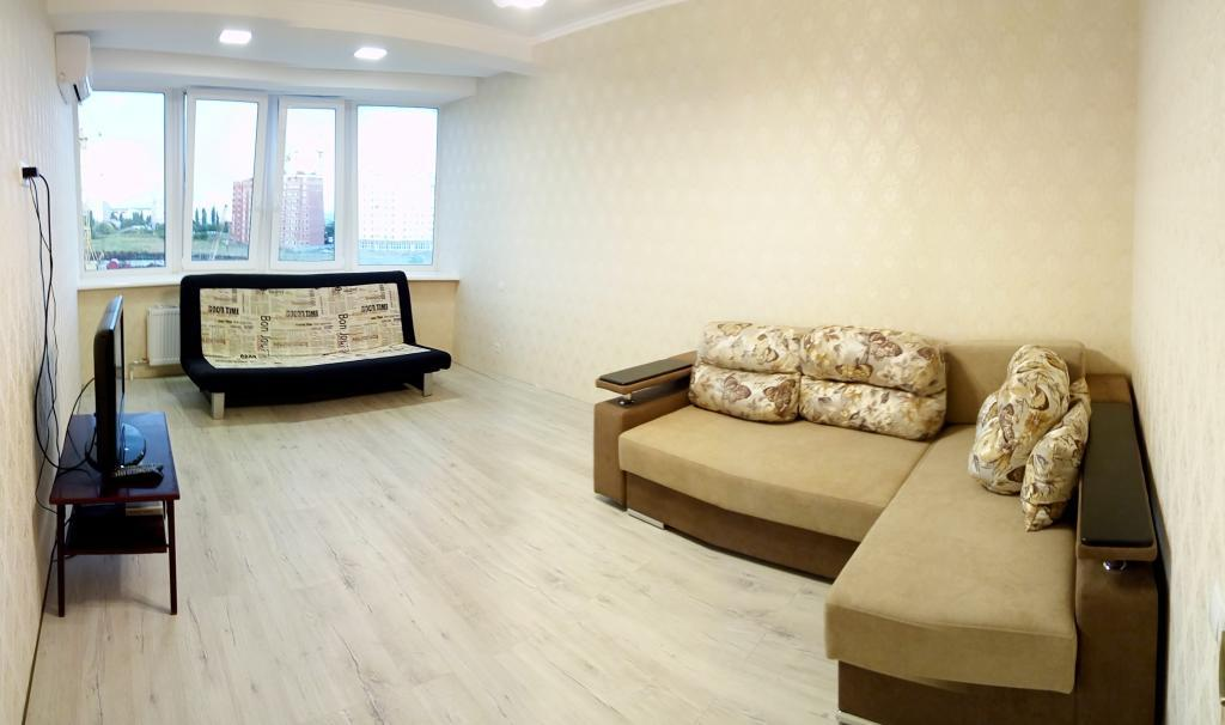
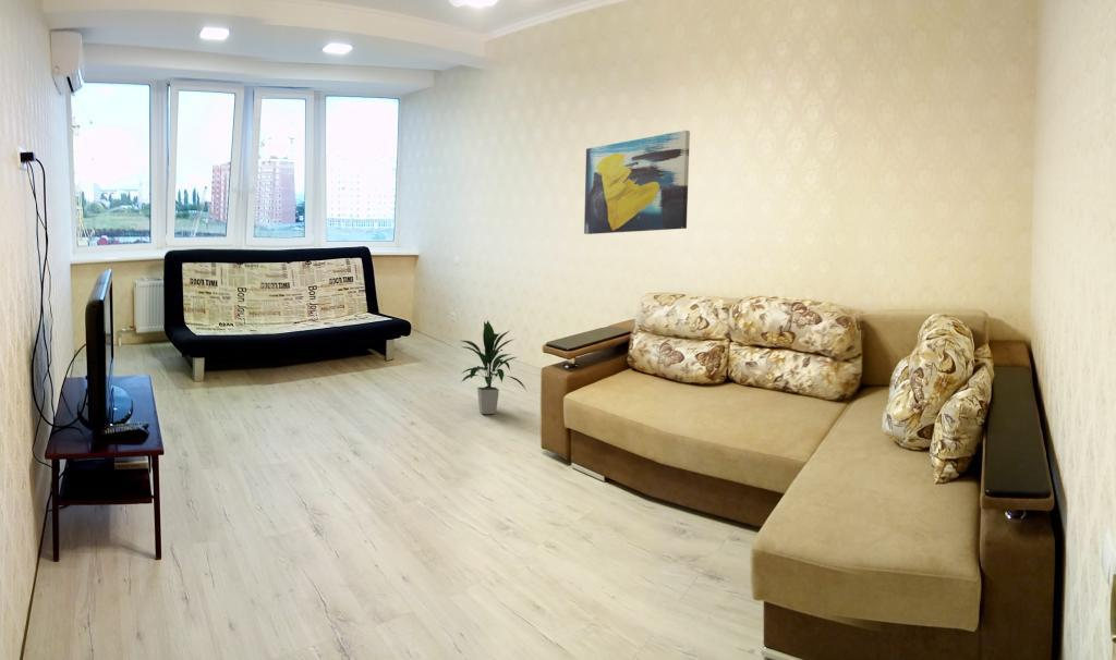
+ wall art (633, 185)
+ indoor plant (490, 367)
